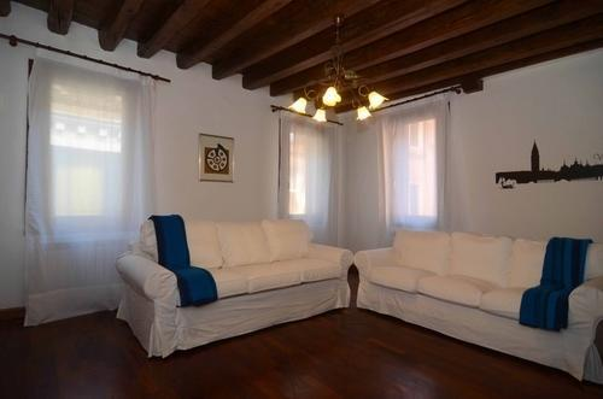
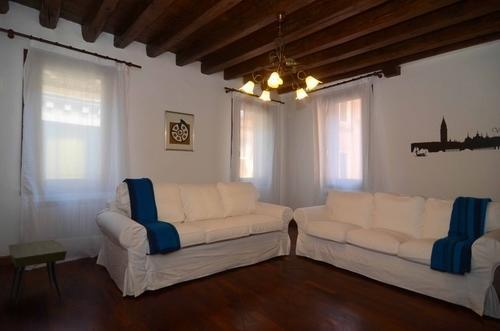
+ side table (36, 264)
